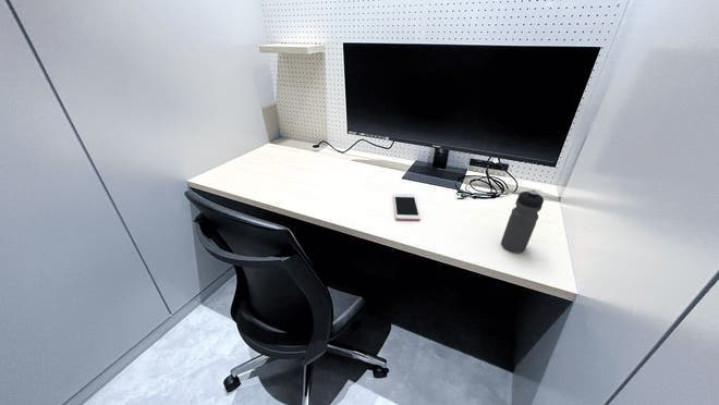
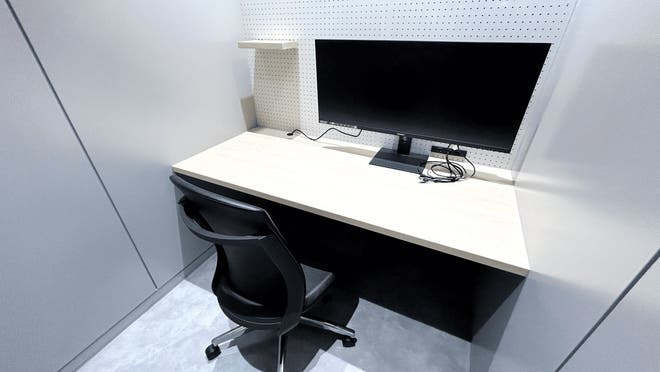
- cell phone (405, 206)
- water bottle (522, 220)
